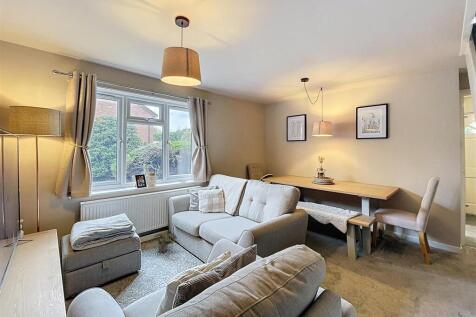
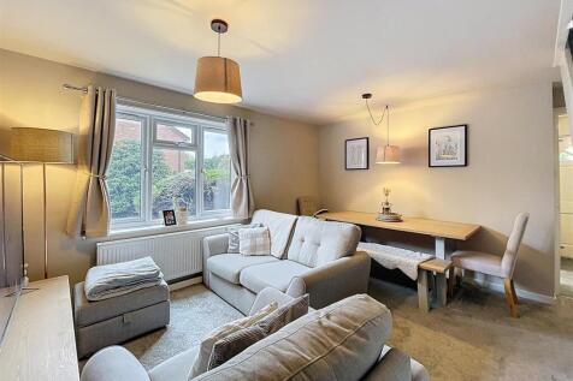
- potted plant (164, 241)
